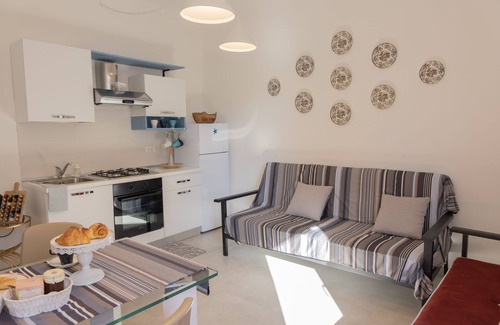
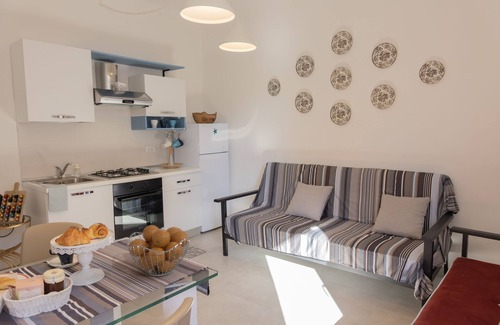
+ fruit basket (159, 249)
